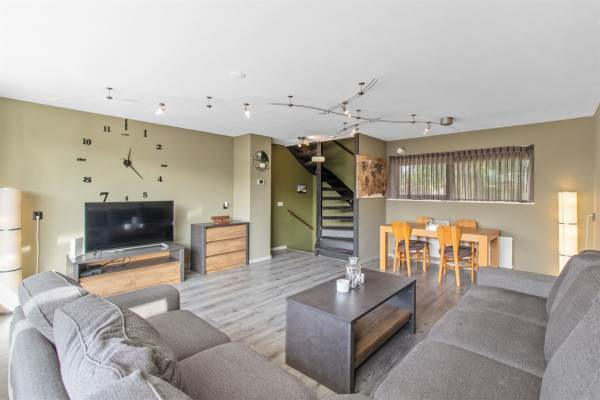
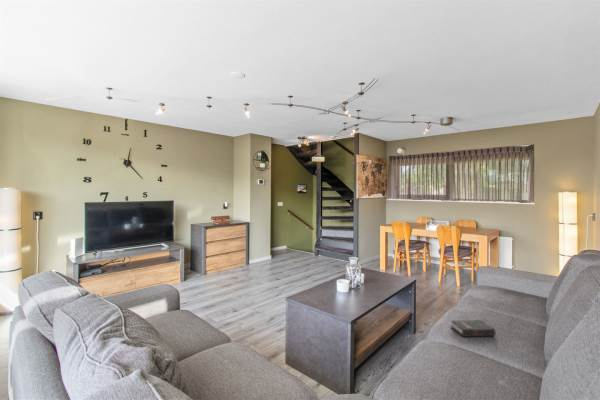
+ hardback book (472, 328)
